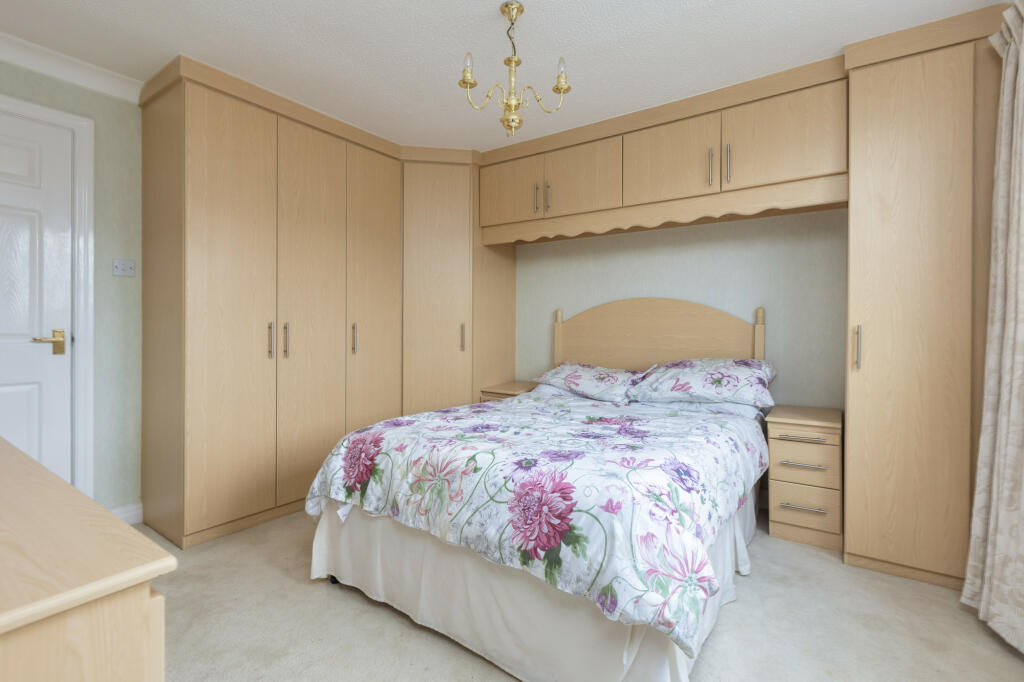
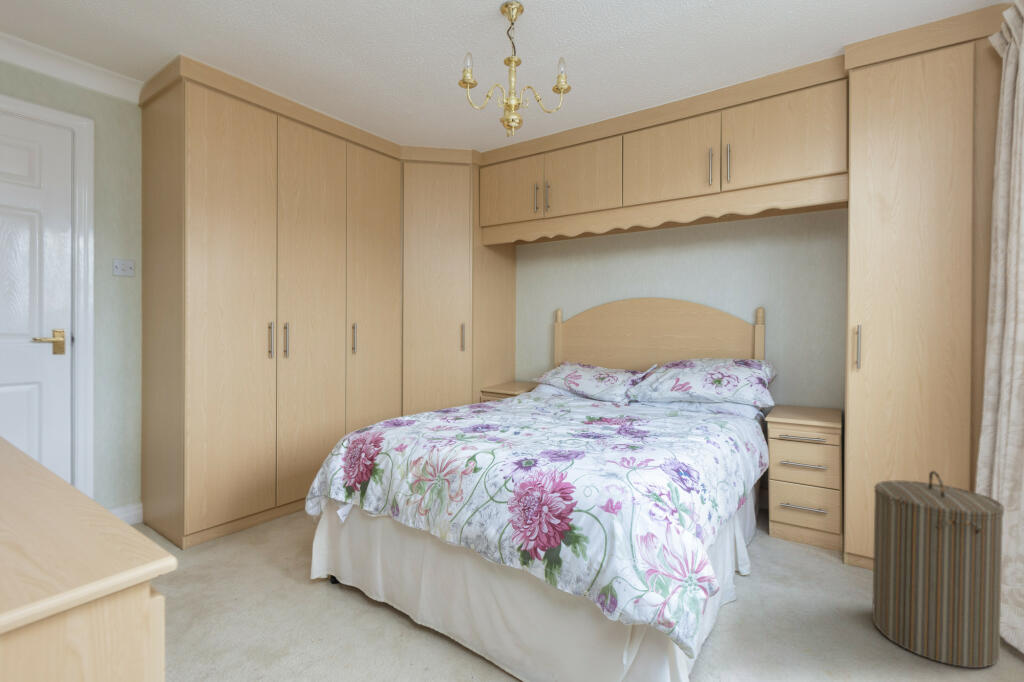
+ laundry hamper (934, 554)
